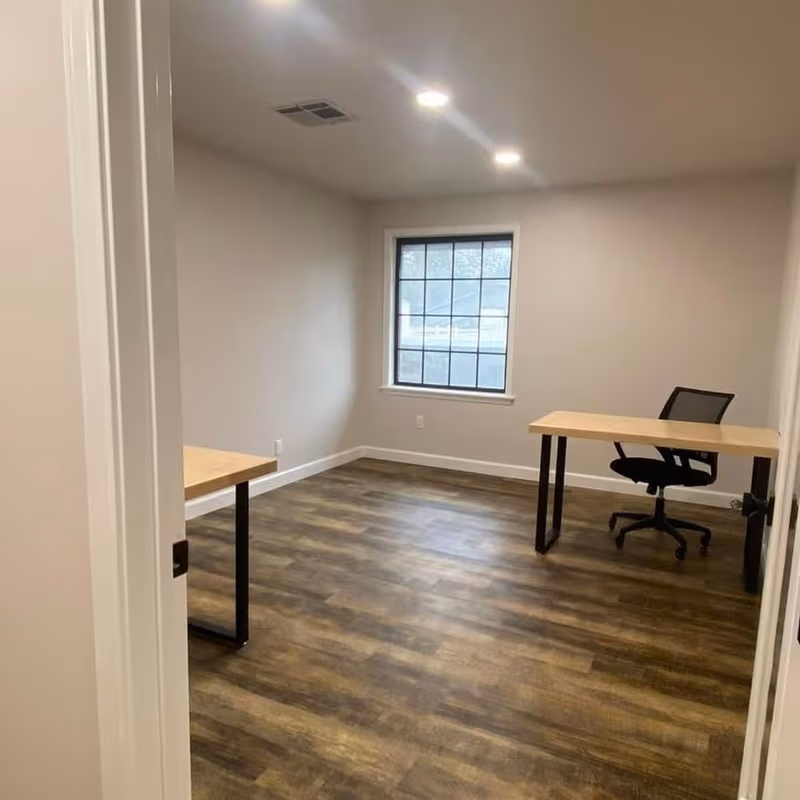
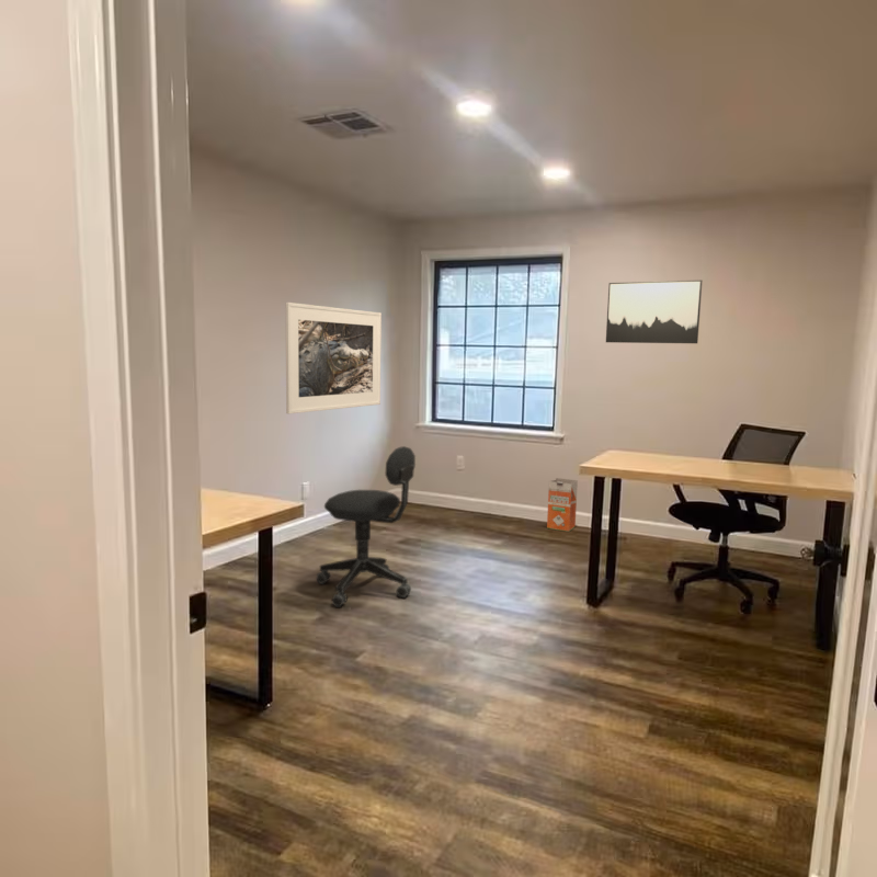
+ office chair (363, 517)
+ wall art (651, 312)
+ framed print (338, 358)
+ waste bin (561, 503)
